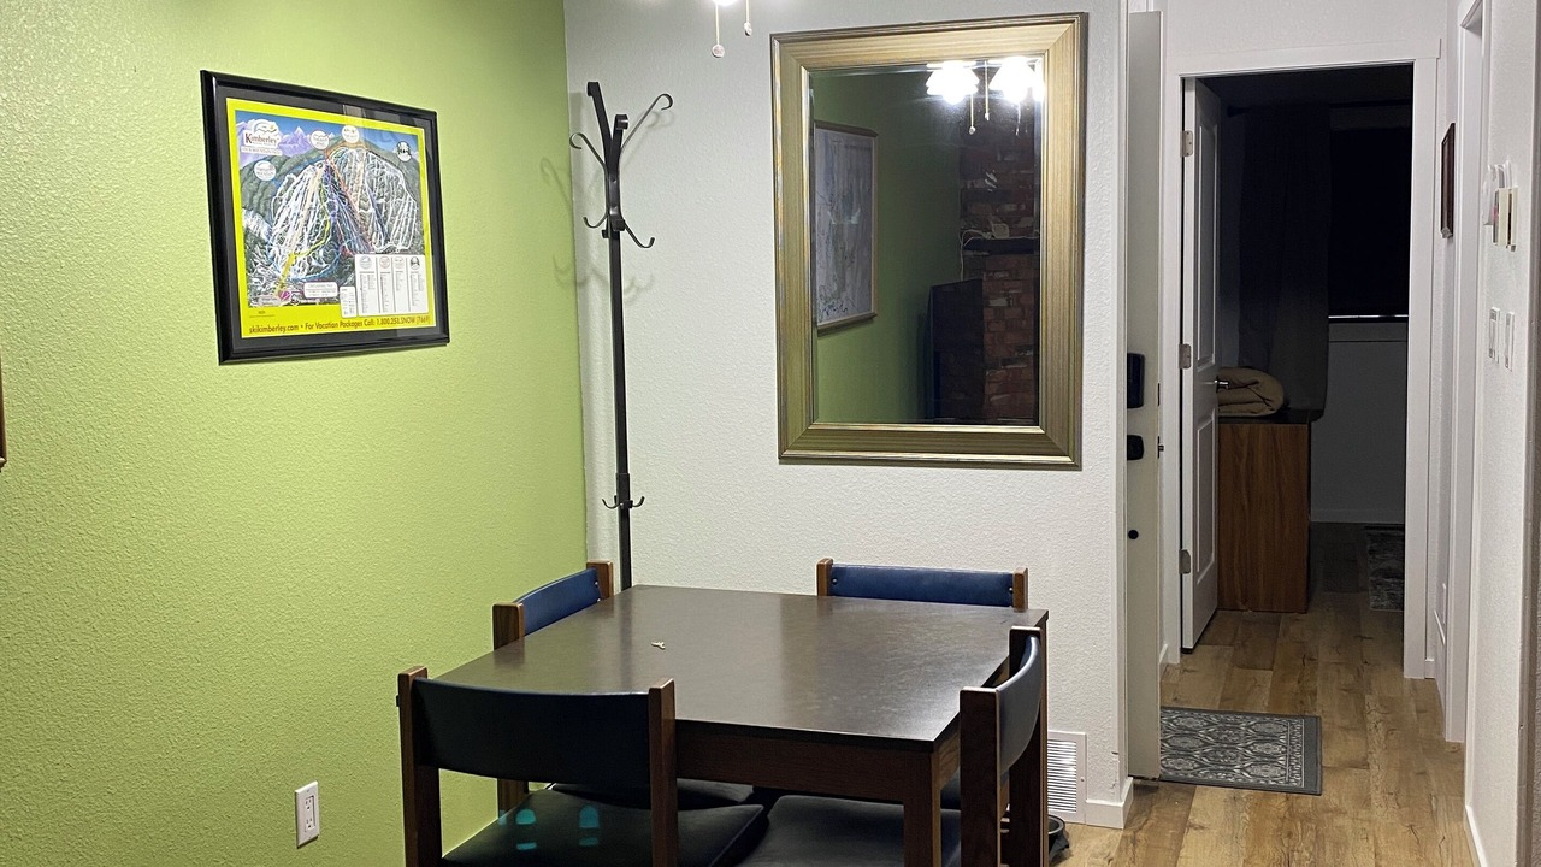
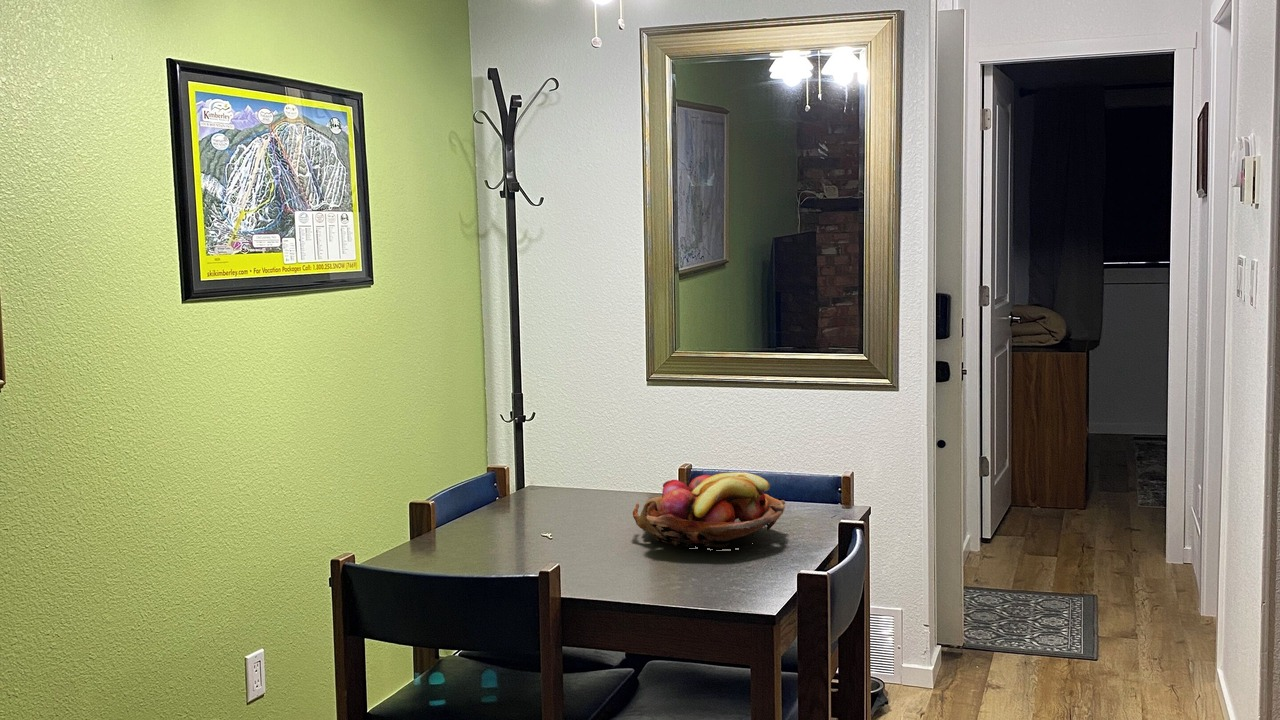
+ fruit basket (709, 506)
